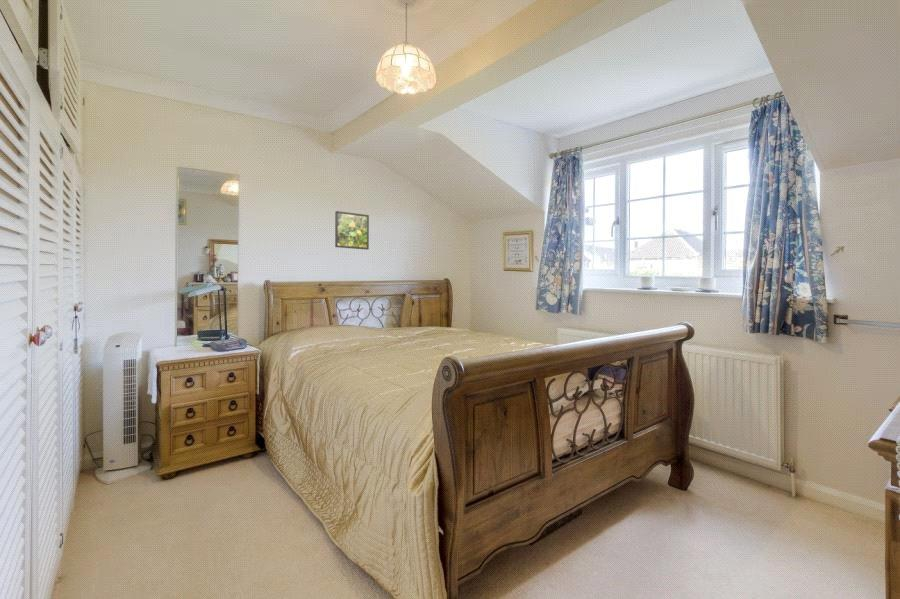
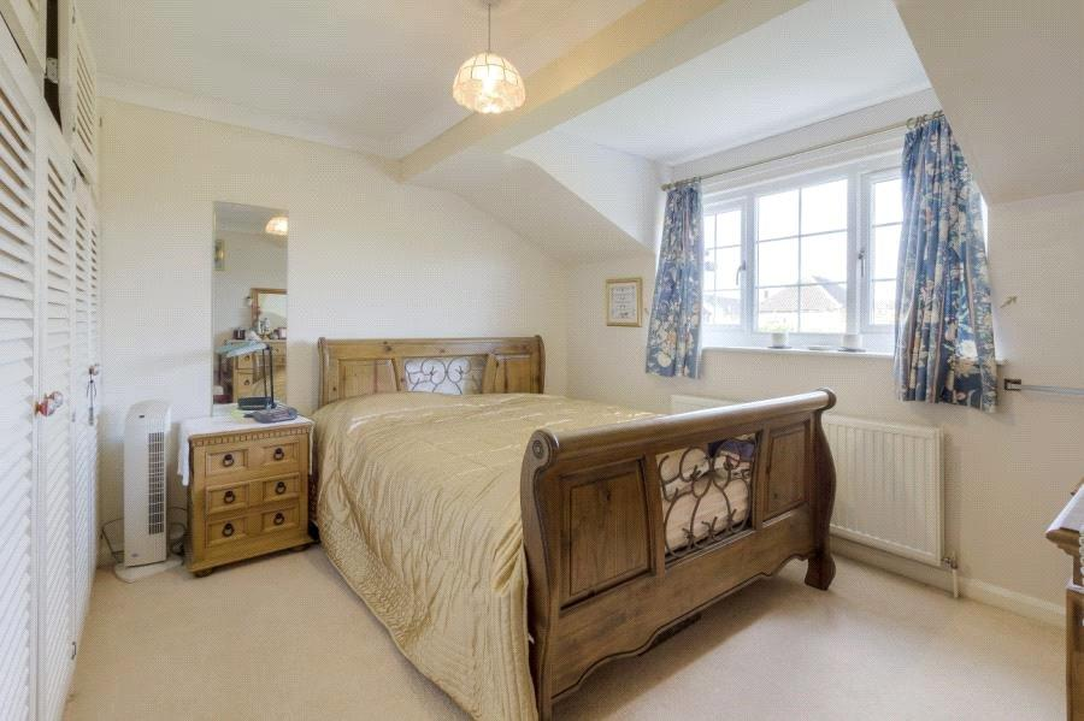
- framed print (352, 230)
